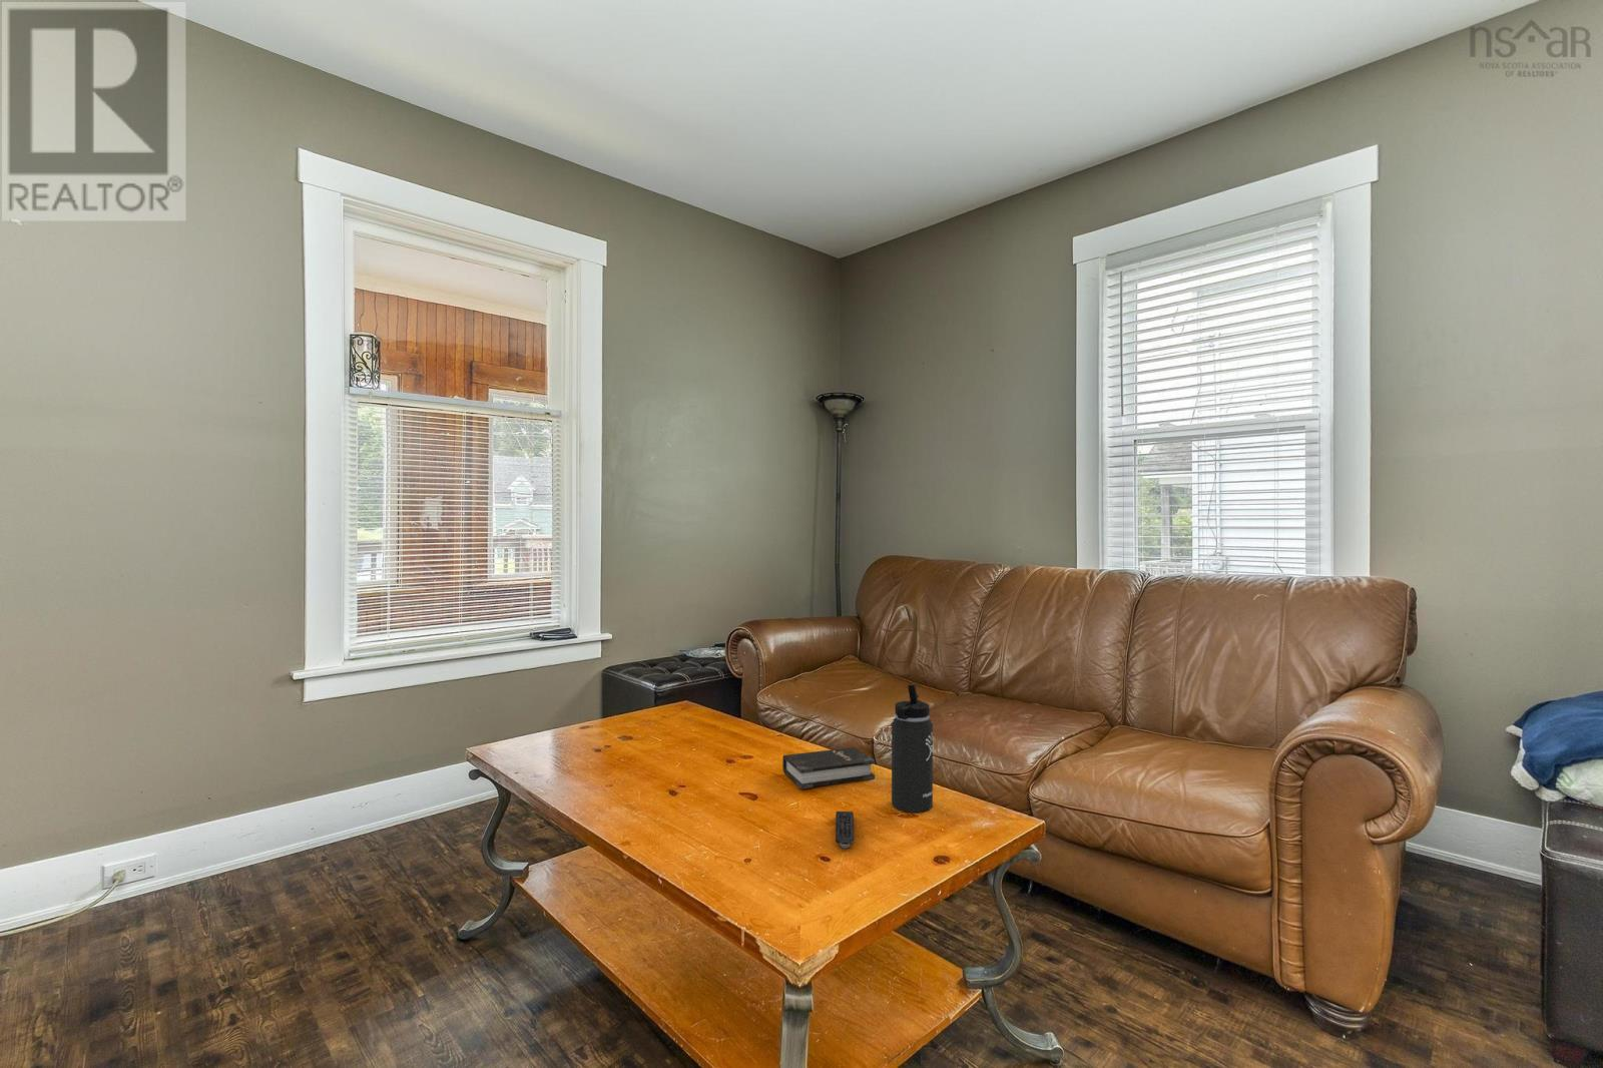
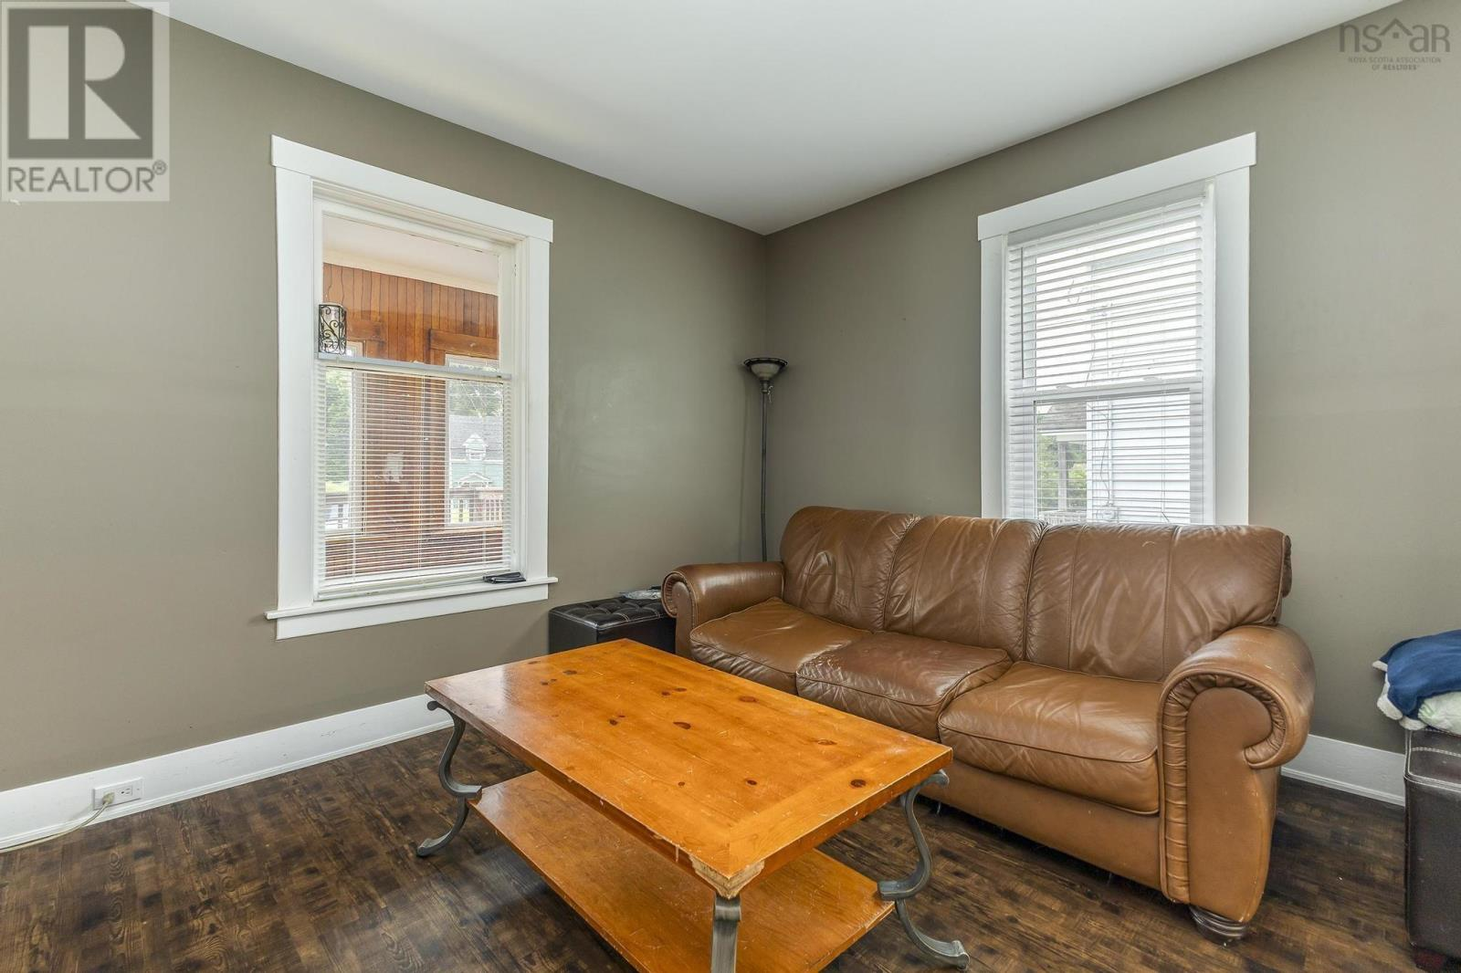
- hardback book (827, 765)
- thermos bottle (909, 745)
- remote control (845, 827)
